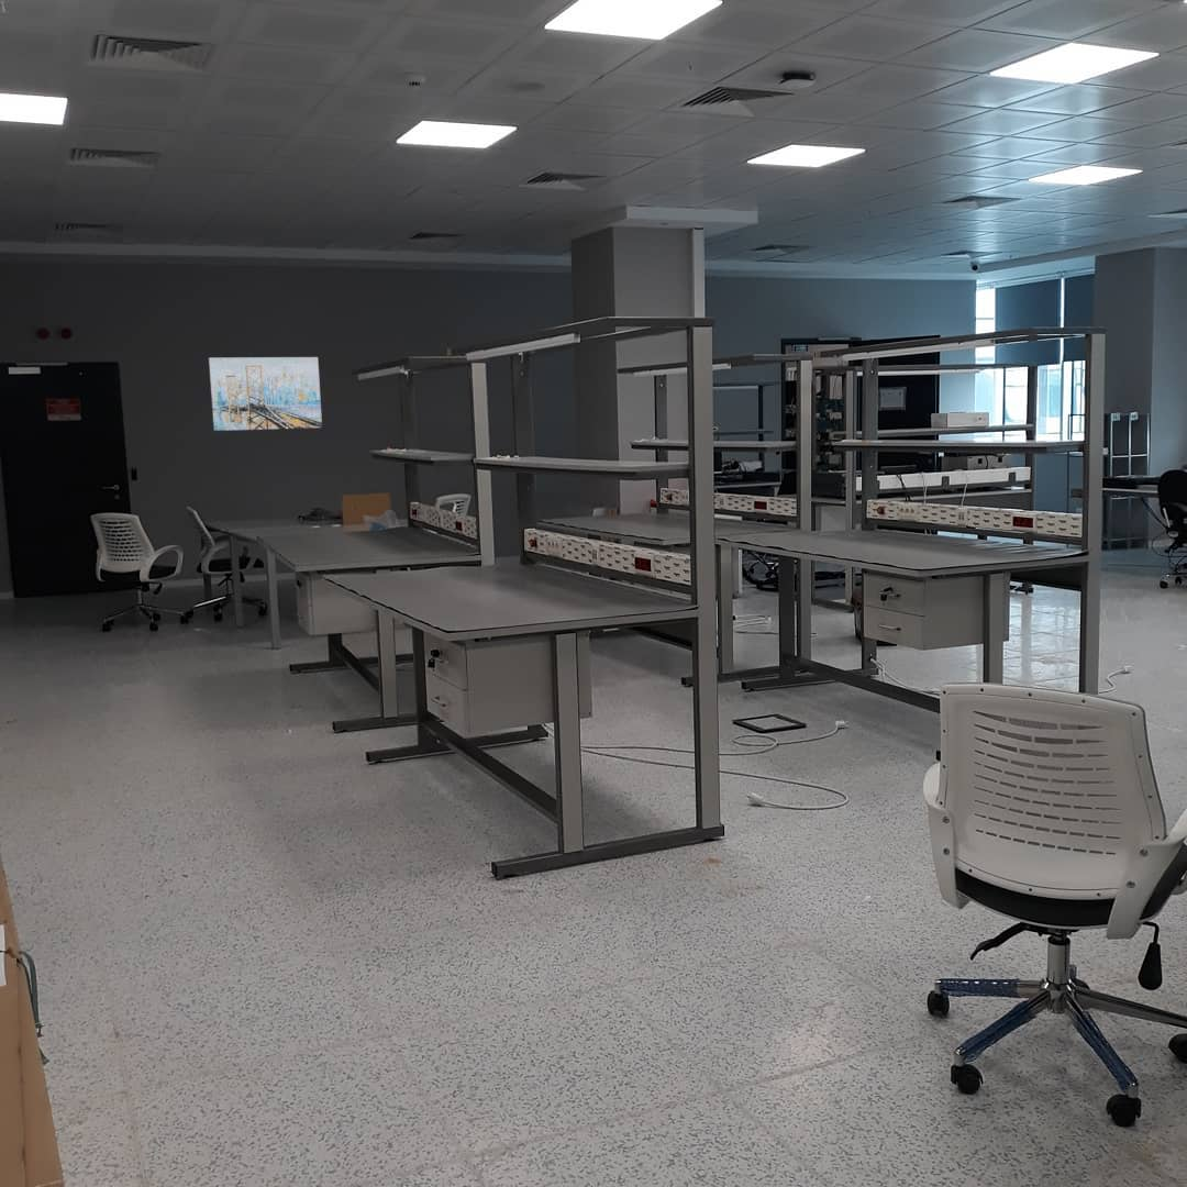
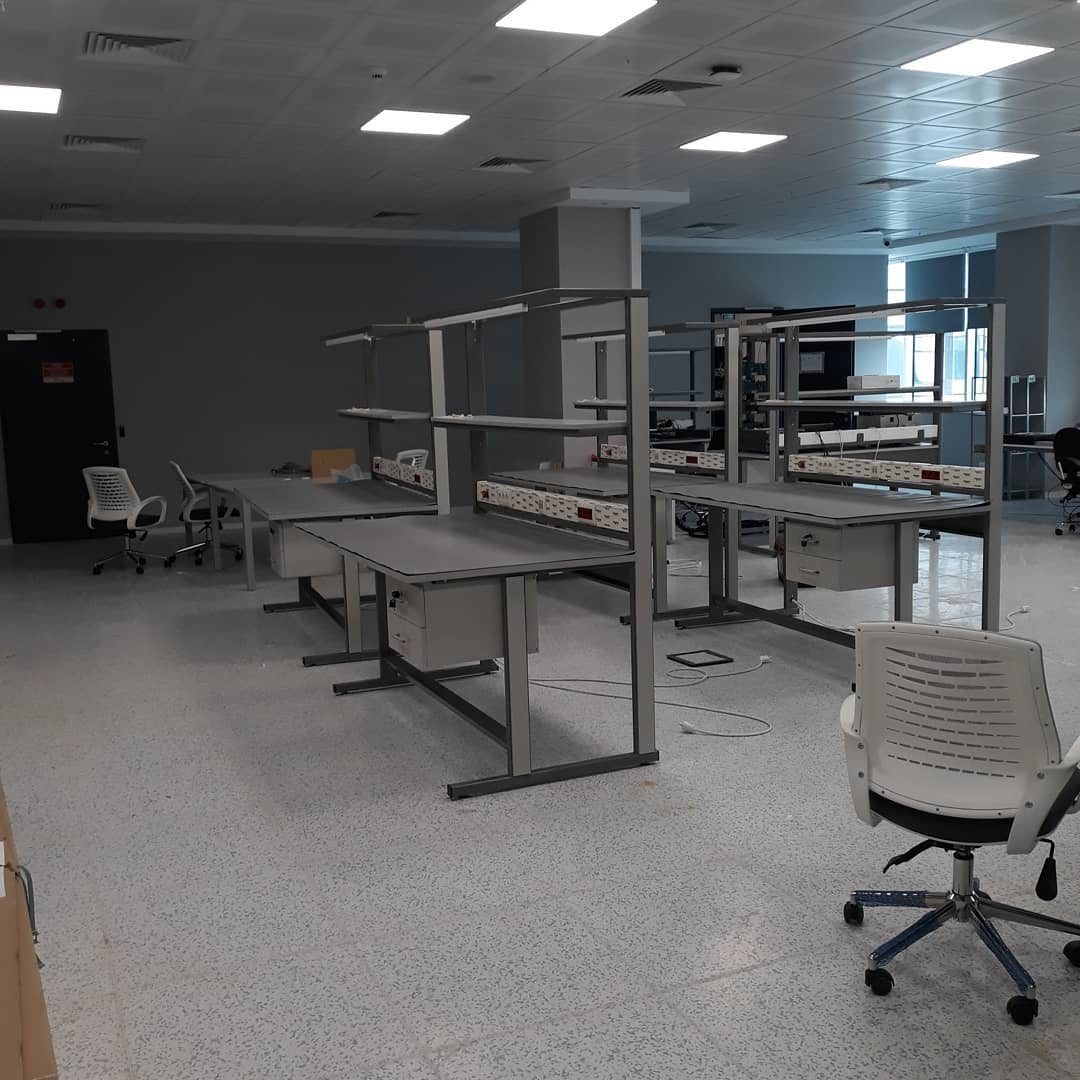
- wall art (266, 393)
